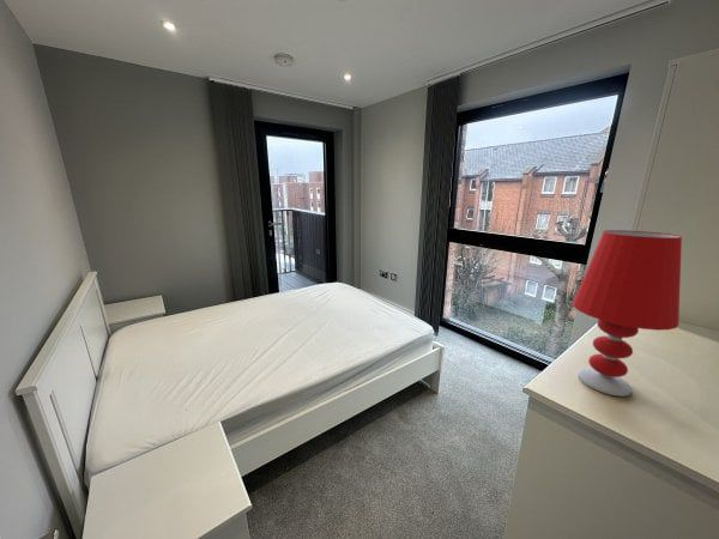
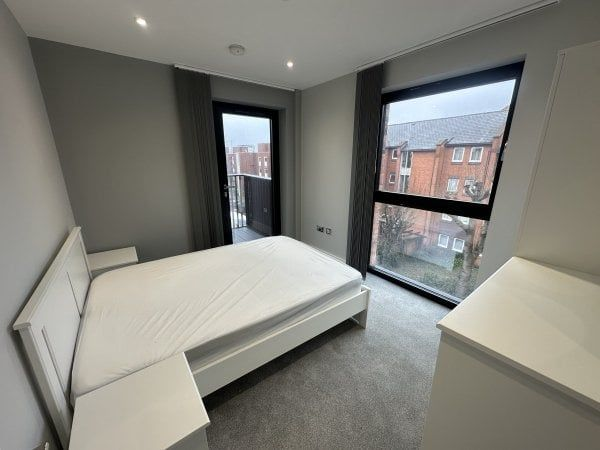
- table lamp (620, 313)
